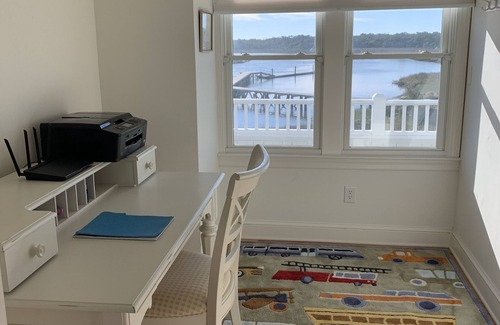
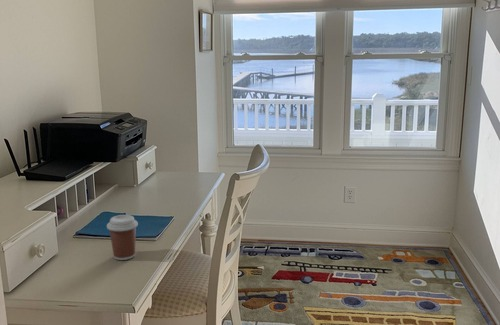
+ coffee cup (123, 237)
